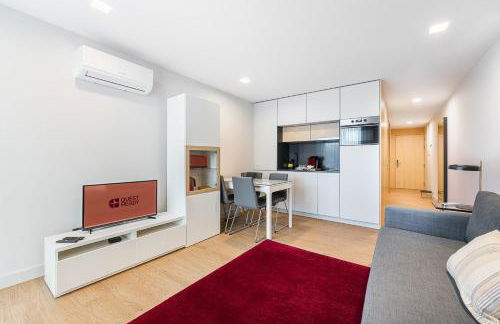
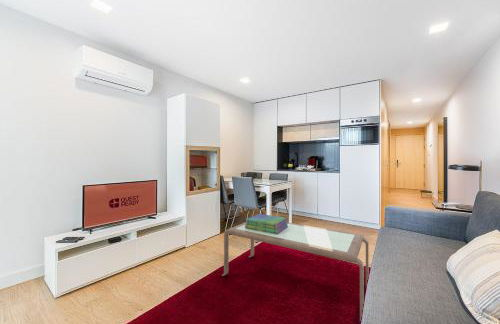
+ stack of books (266, 222)
+ coffee table (292, 248)
